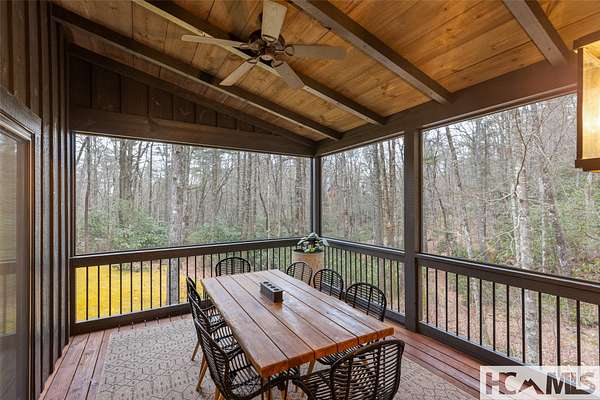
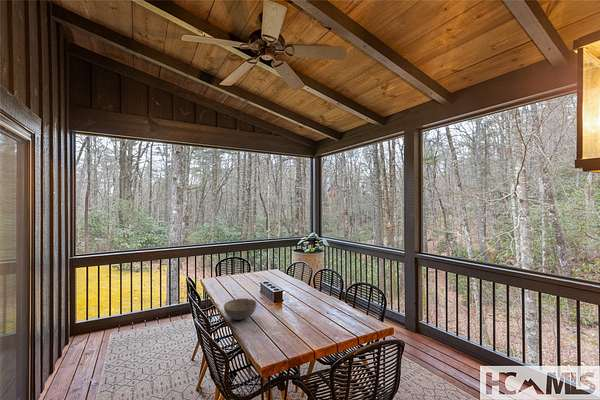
+ bowl (240, 310)
